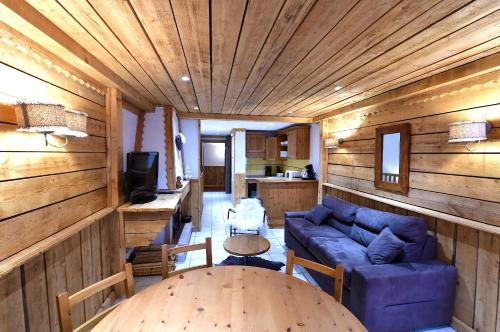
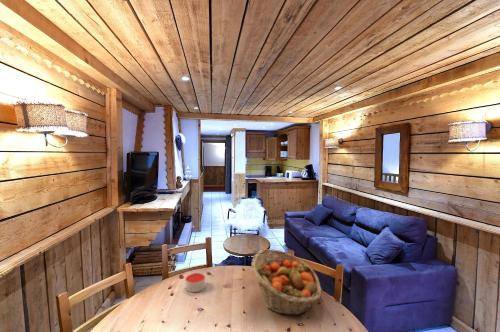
+ fruit basket (285, 278)
+ candle (195, 281)
